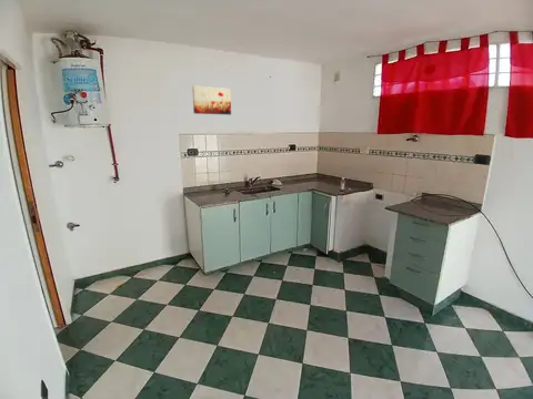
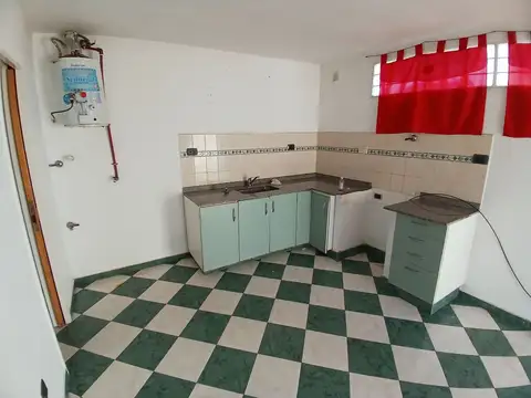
- wall art (212, 101)
